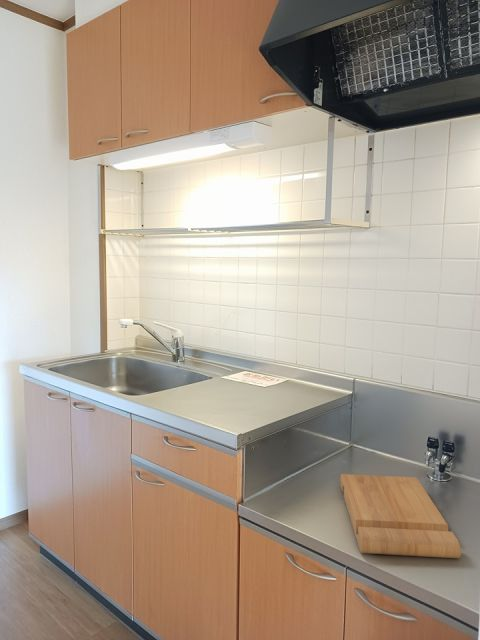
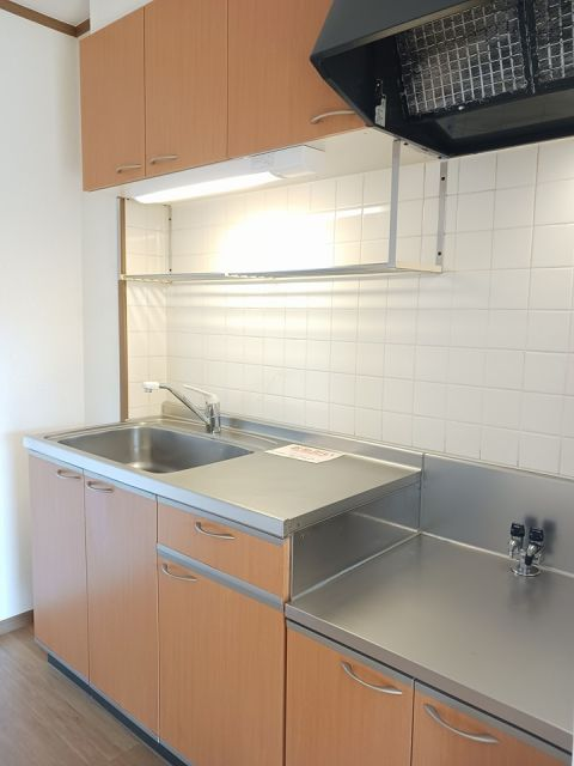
- cutting board (391, 510)
